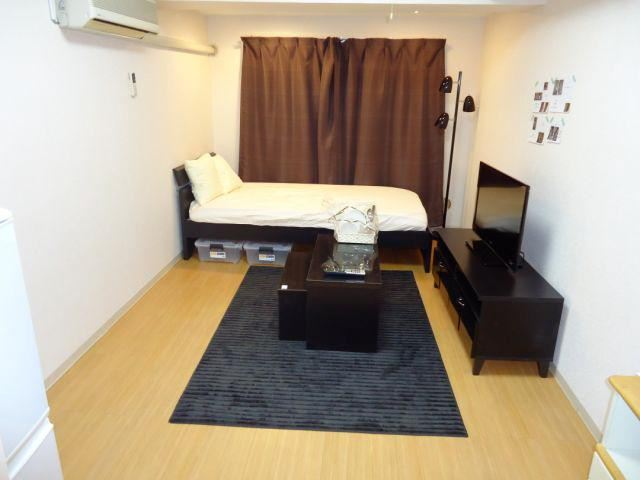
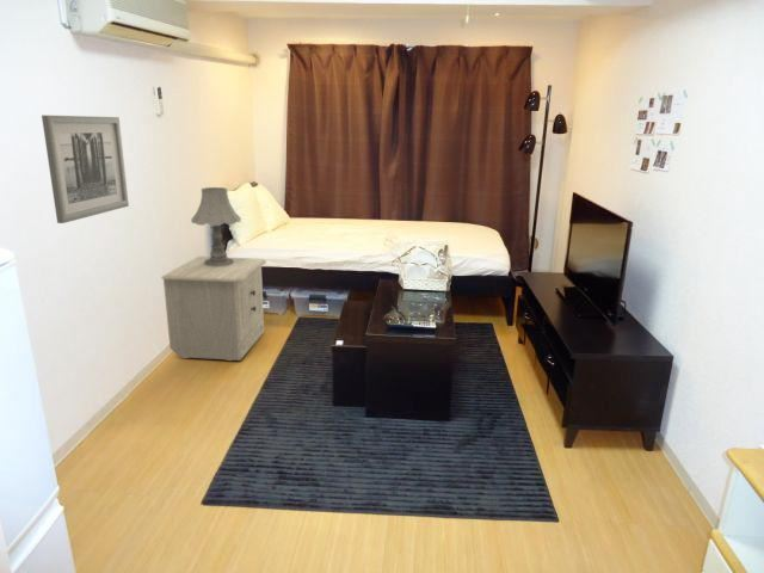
+ table lamp (216, 226)
+ nightstand (221, 306)
+ wall art (90, 166)
